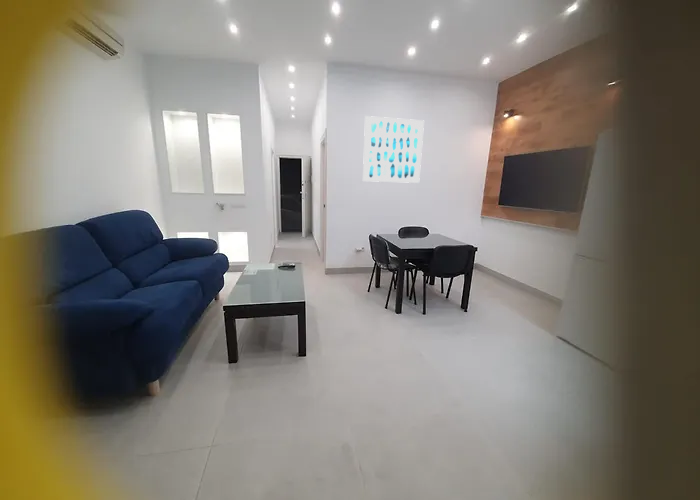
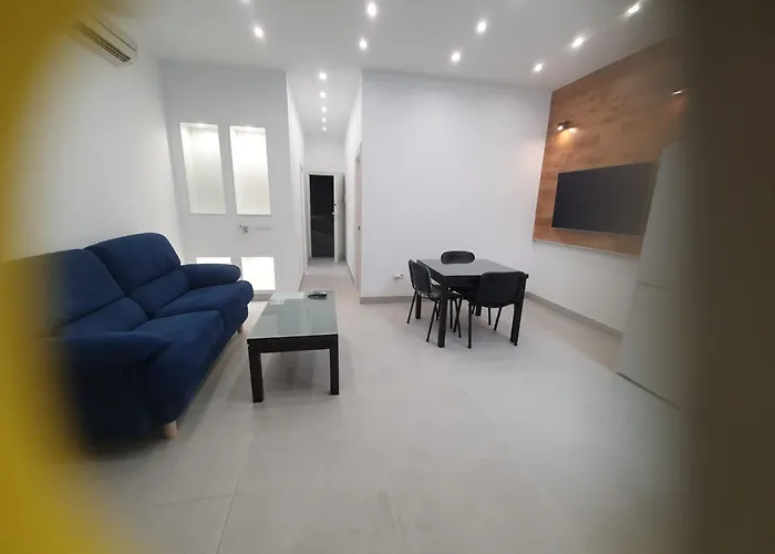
- wall art (393, 150)
